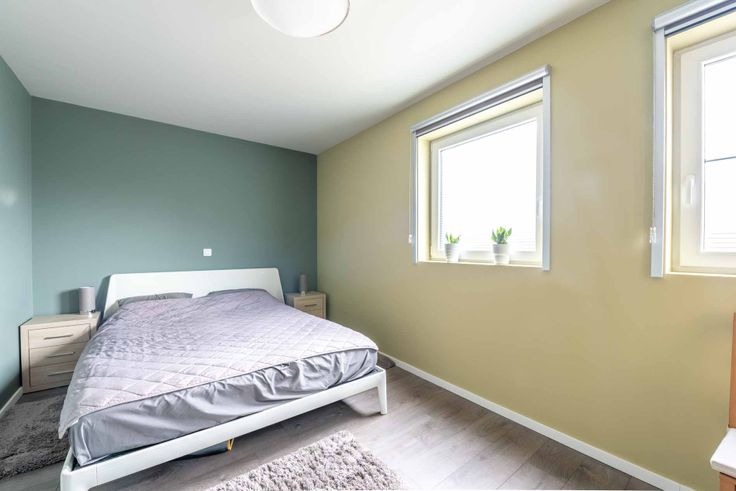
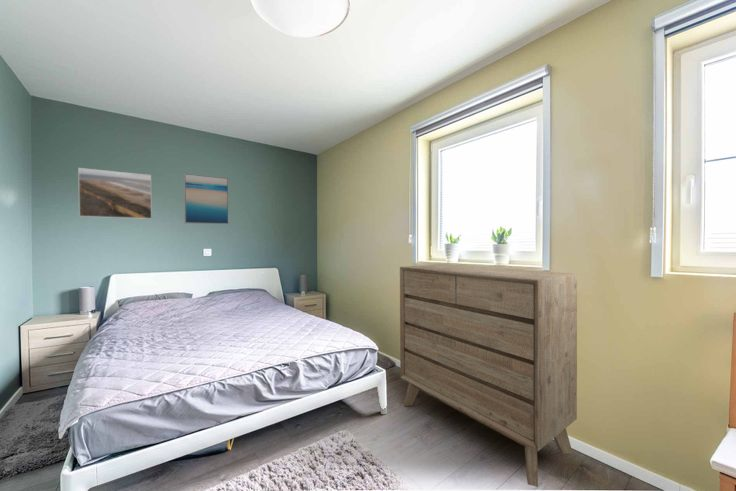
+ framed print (117, 194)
+ wall art (207, 199)
+ dresser (476, 347)
